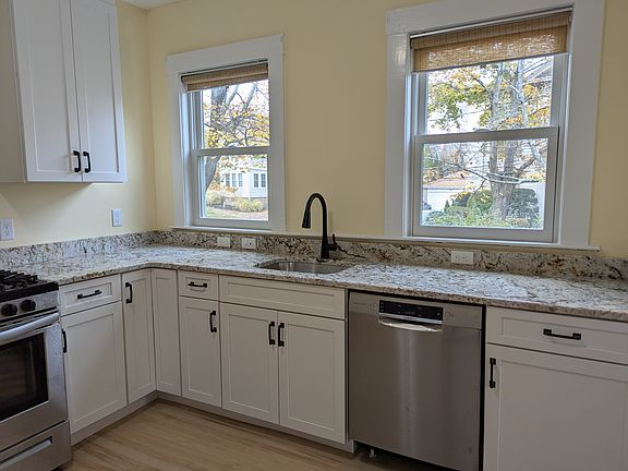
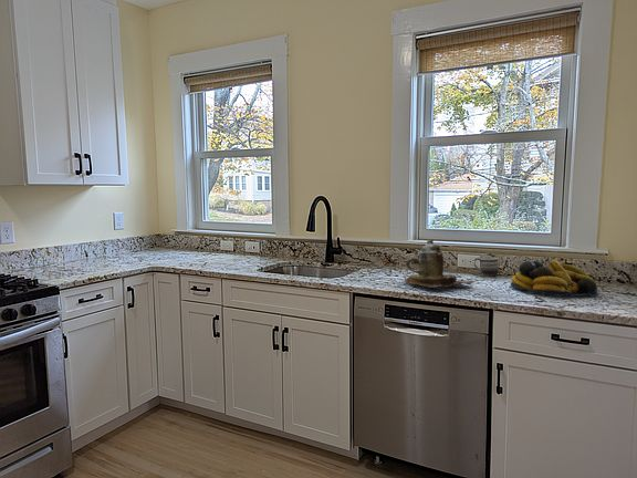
+ mug (485, 266)
+ fruit bowl (553, 274)
+ teapot (437, 262)
